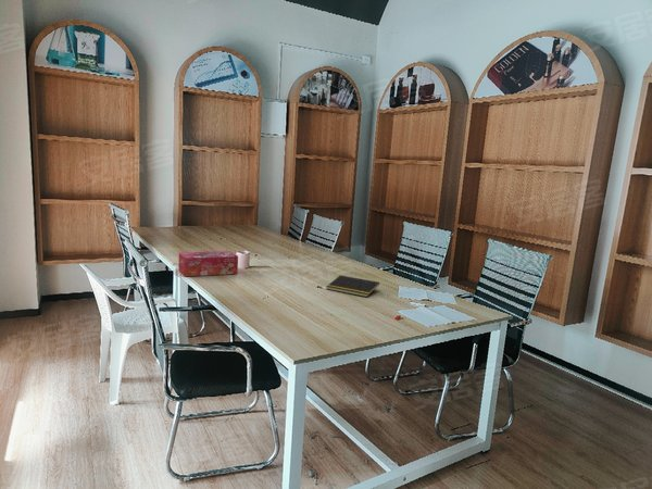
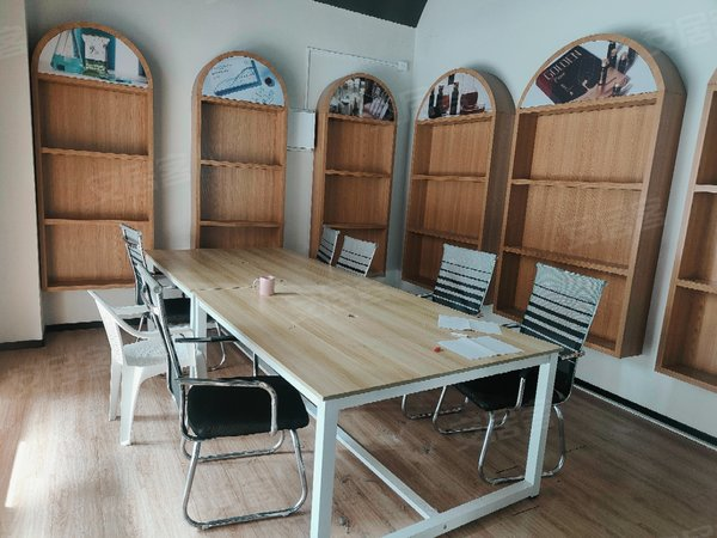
- notepad (352, 285)
- tissue box (208, 263)
